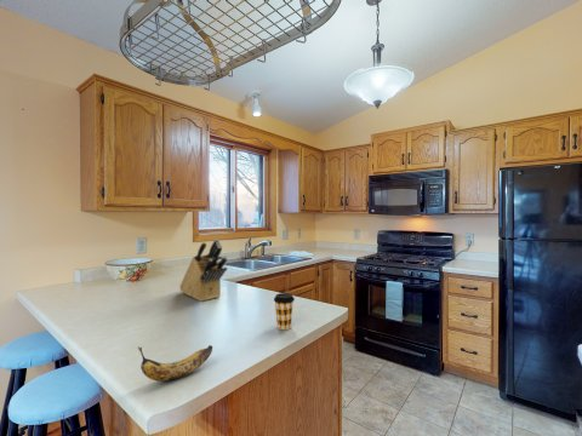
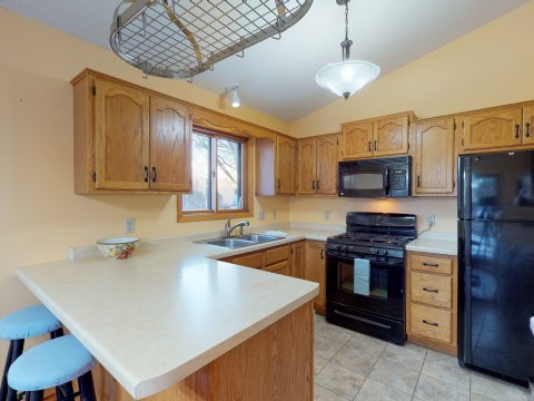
- knife block (202, 266)
- coffee cup (284, 311)
- banana (181, 360)
